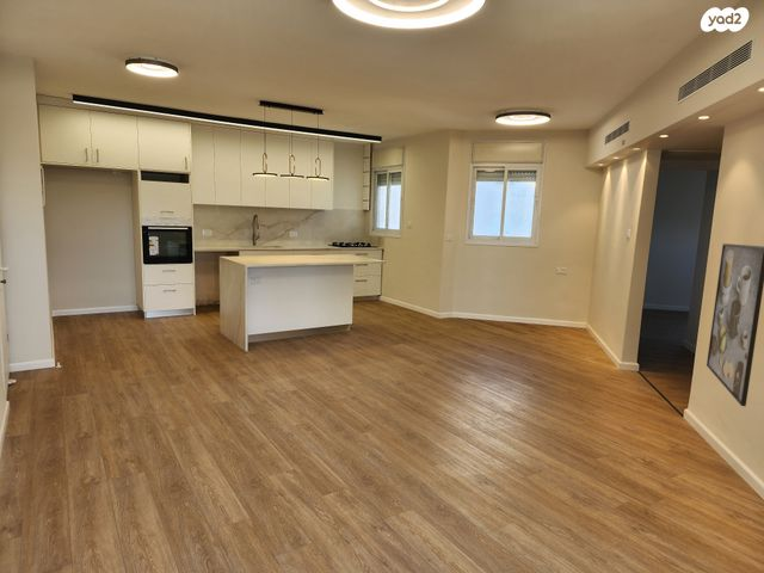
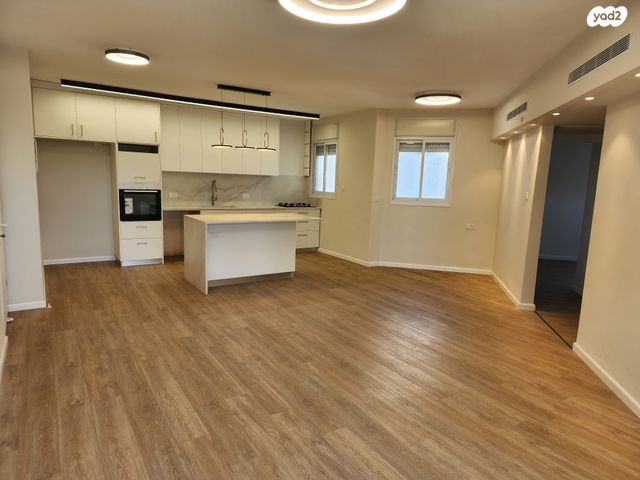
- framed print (733, 315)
